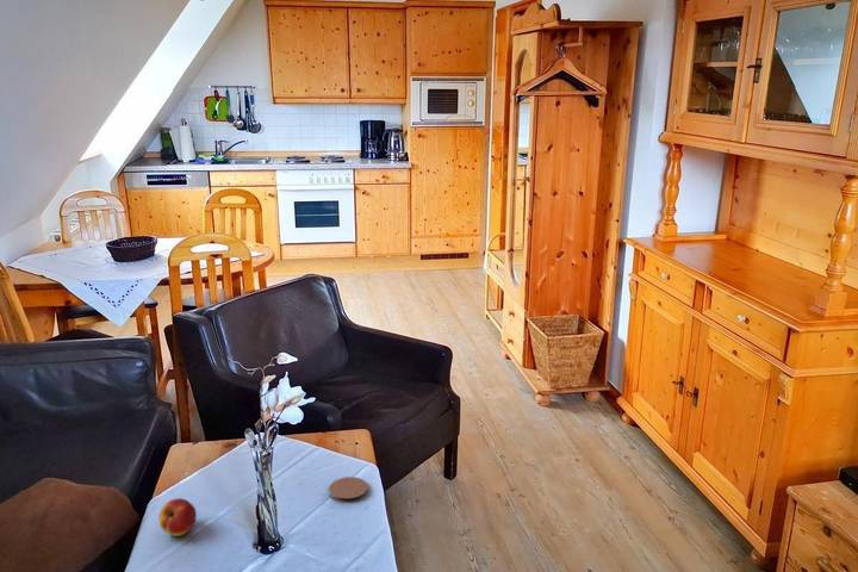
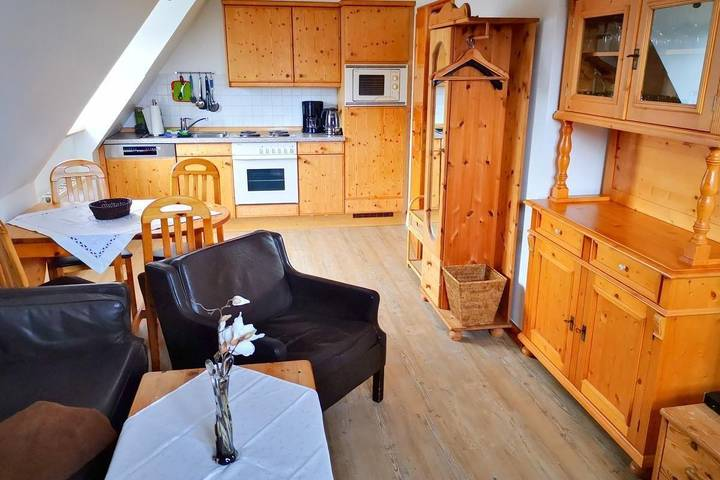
- apple (178, 516)
- coaster (348, 489)
